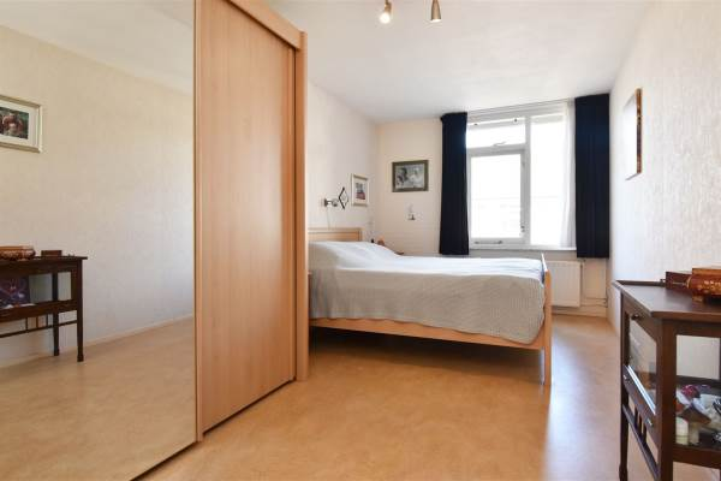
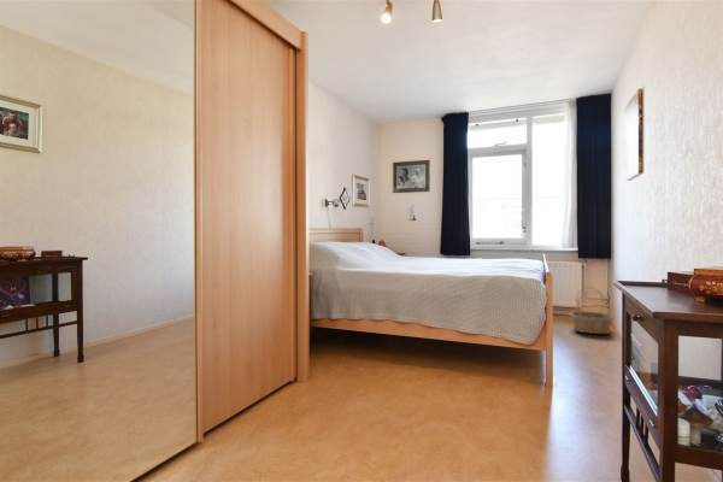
+ basket (590, 312)
